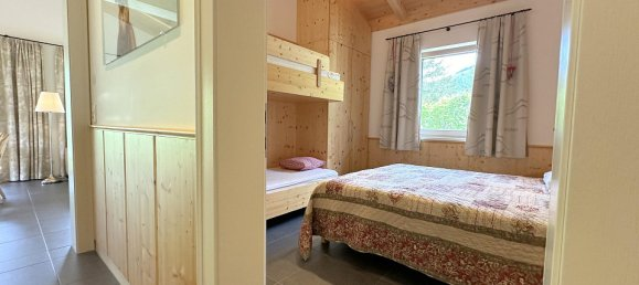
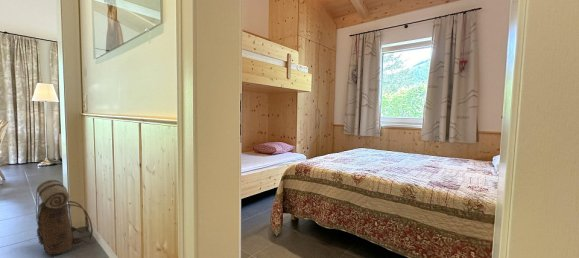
+ backpack (66, 213)
